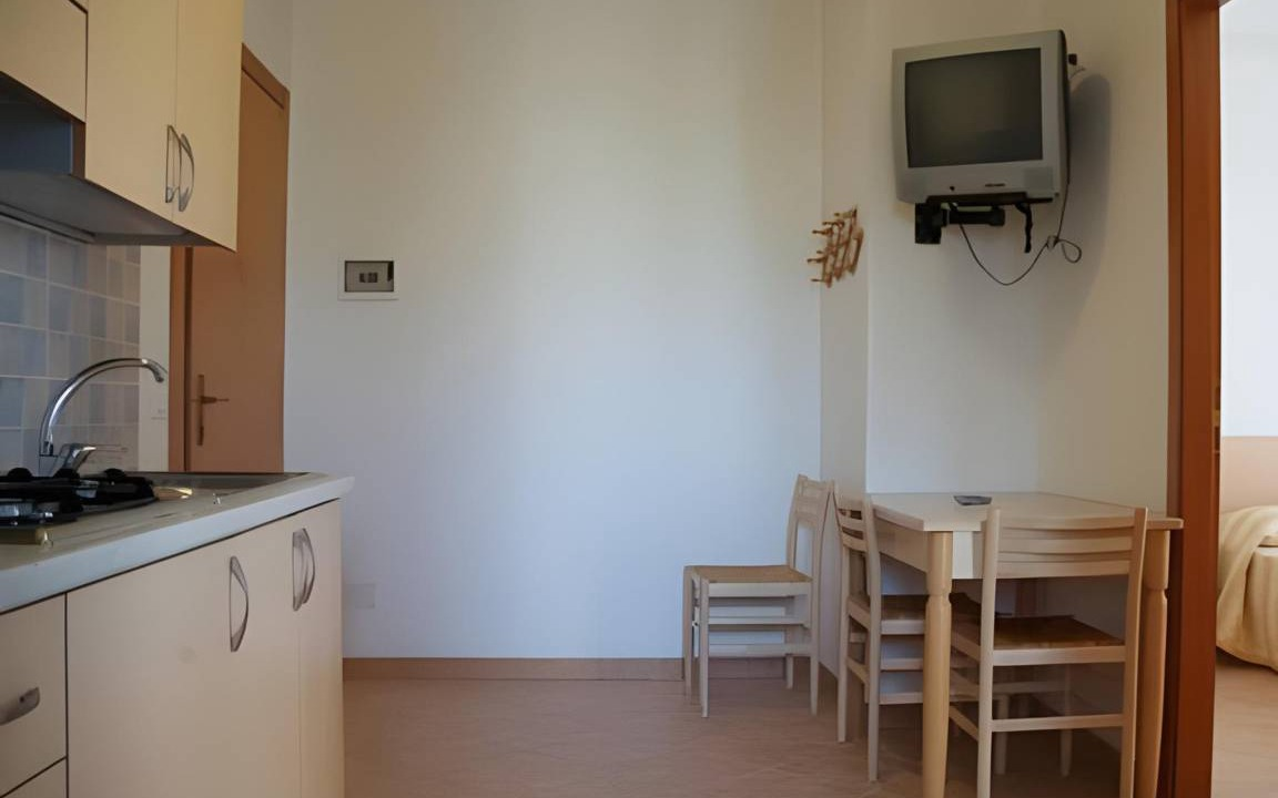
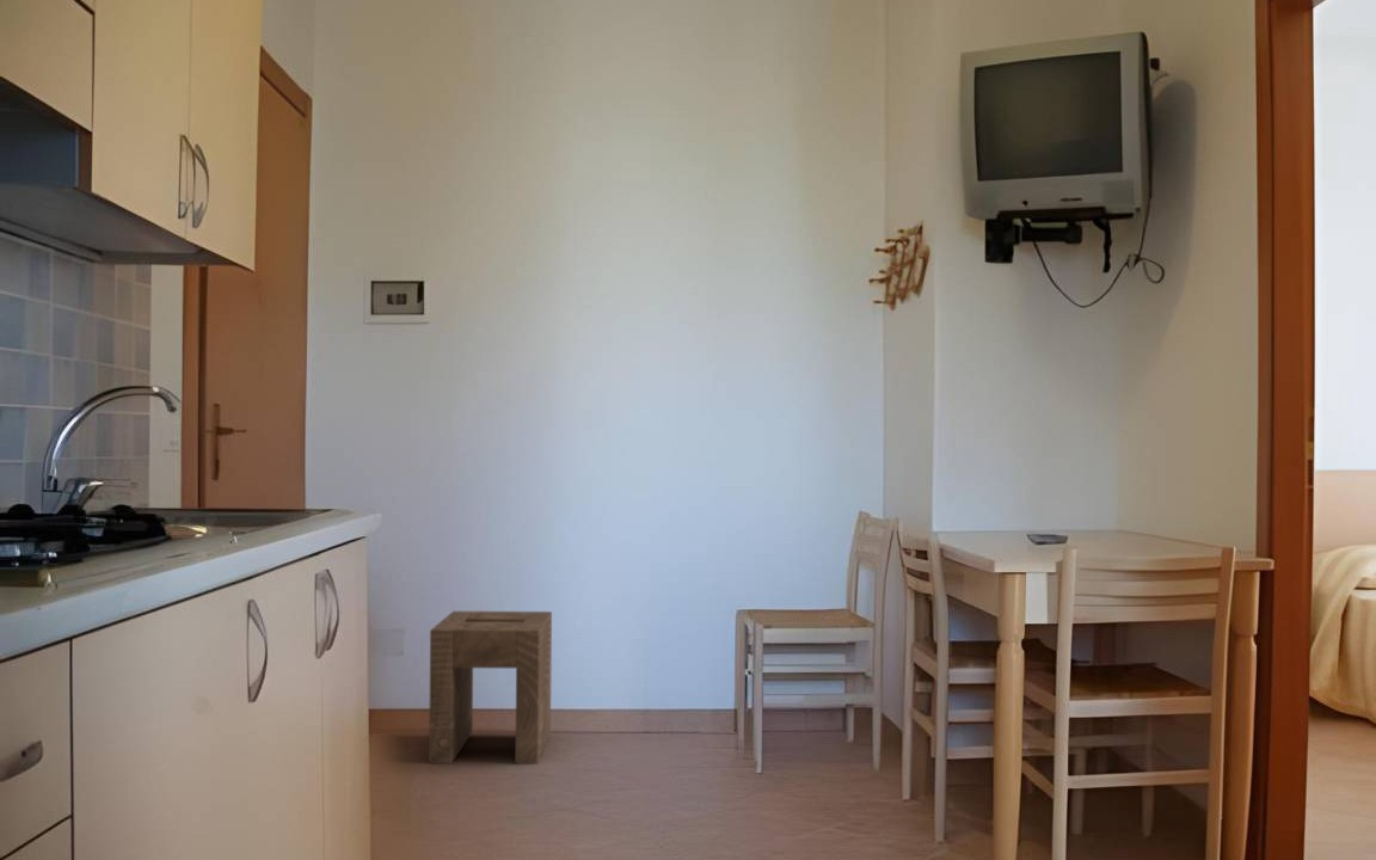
+ stool (493, 666)
